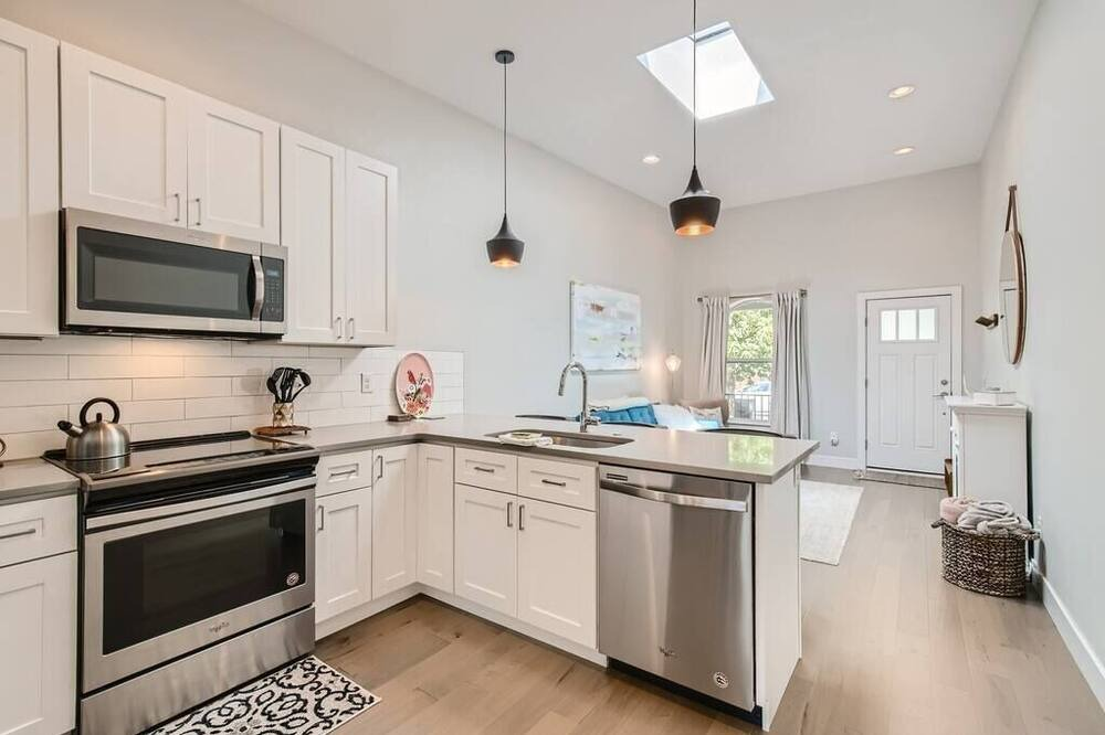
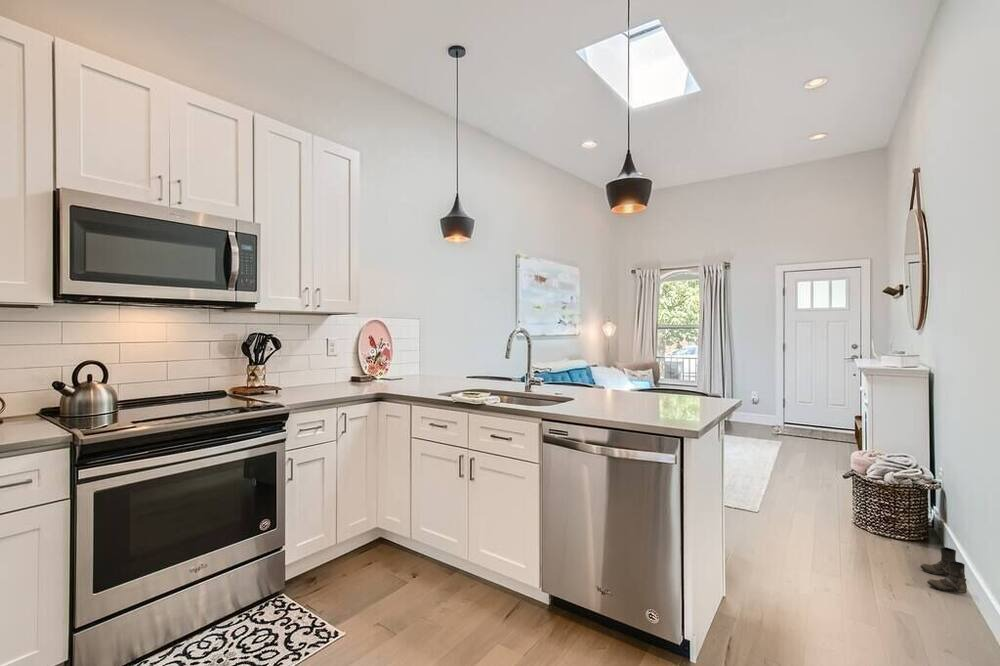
+ boots (942, 567)
